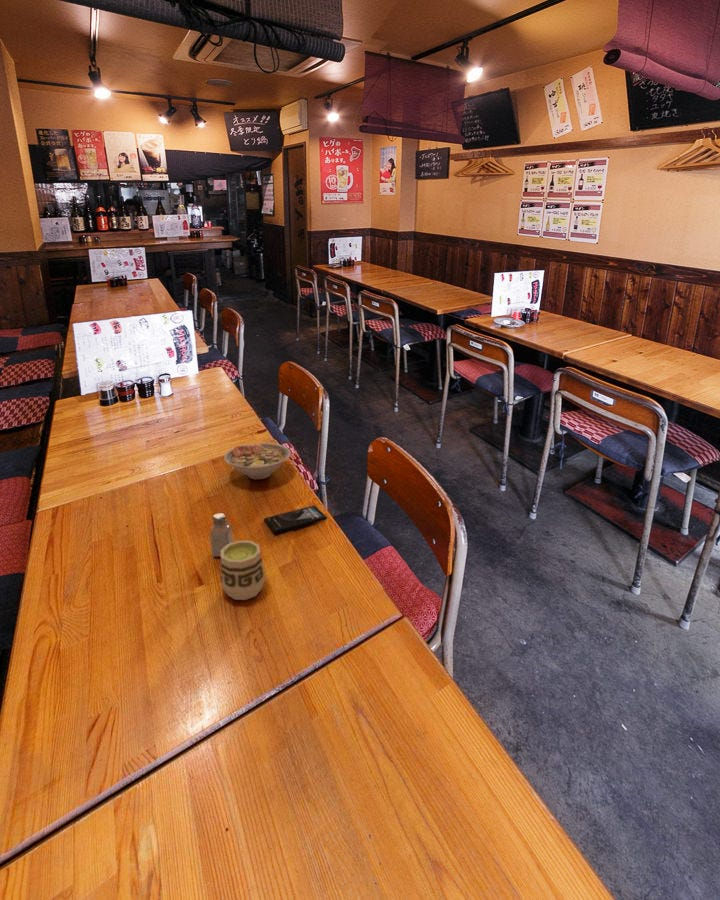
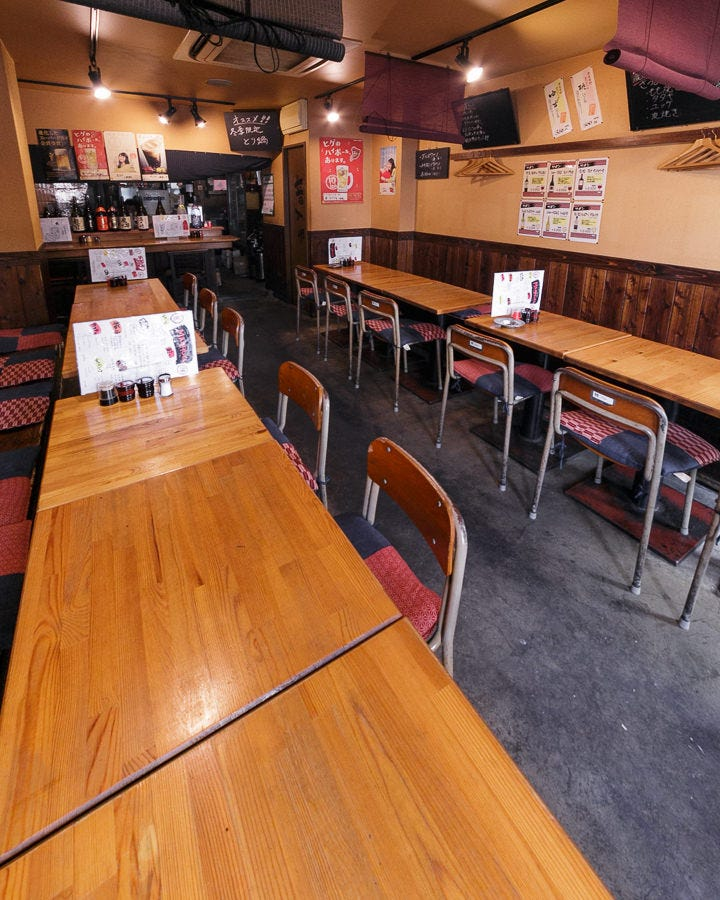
- smartphone (295, 518)
- saltshaker (221, 534)
- soup bowl (258, 463)
- cup (242, 570)
